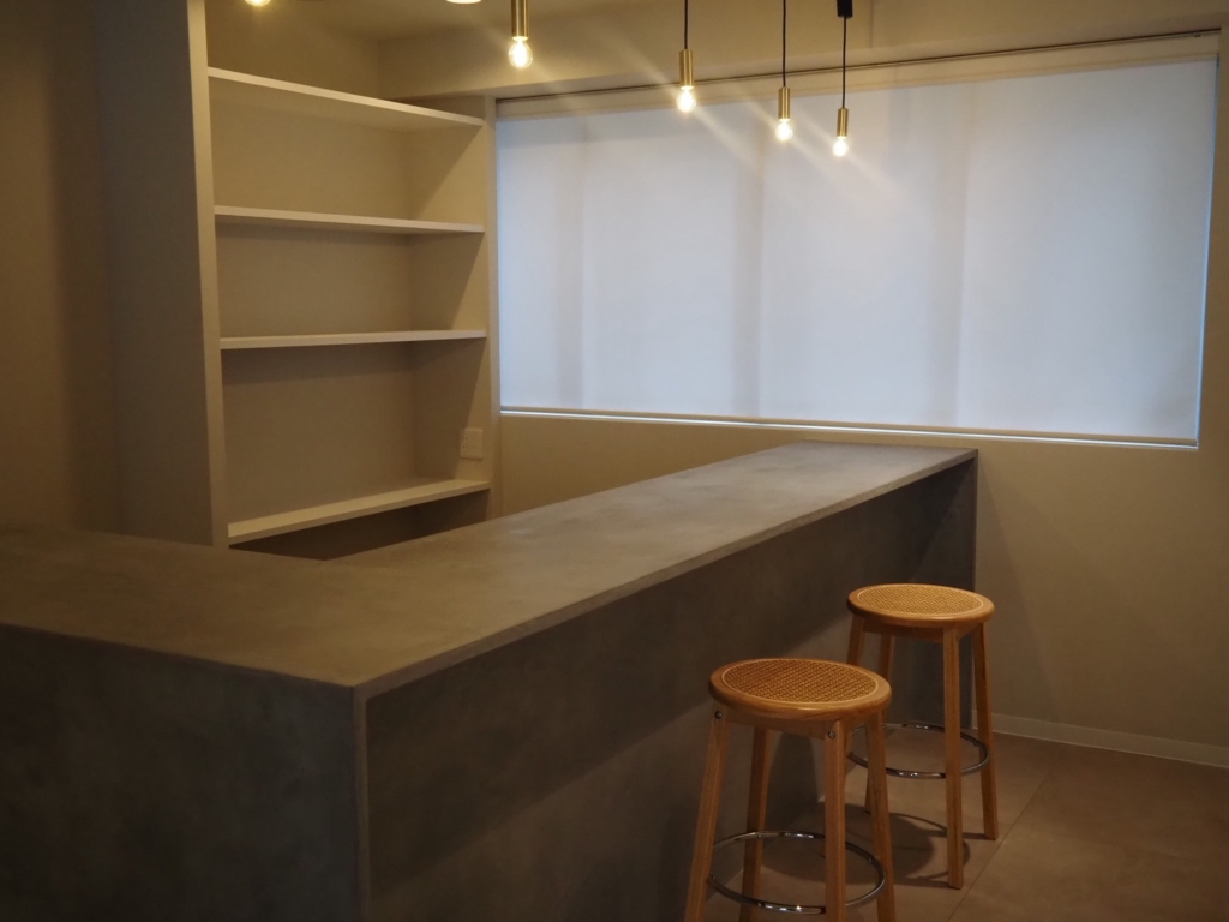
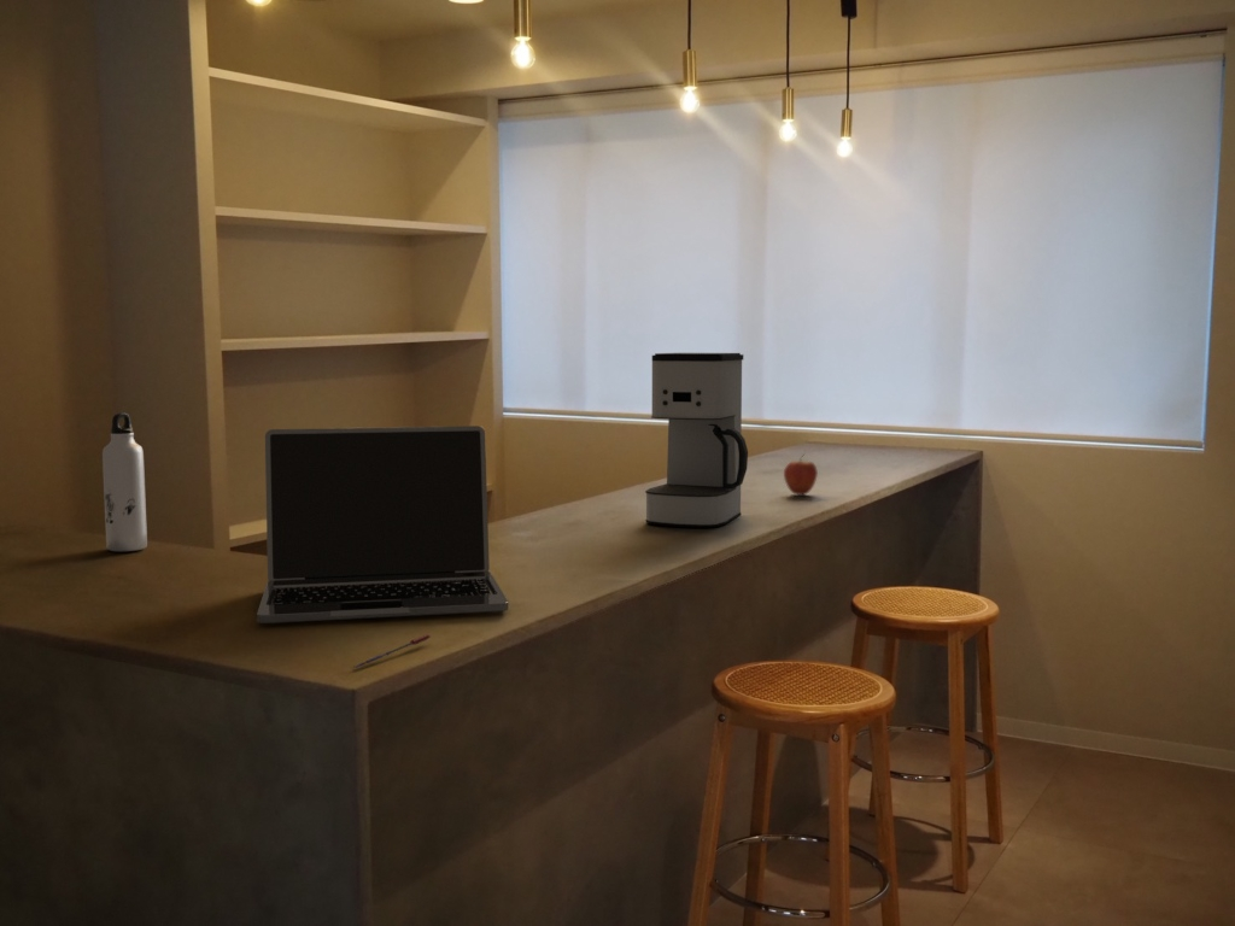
+ coffee maker (700, 436)
+ pen (392, 650)
+ water bottle (124, 481)
+ laptop (381, 516)
+ fruit (800, 473)
